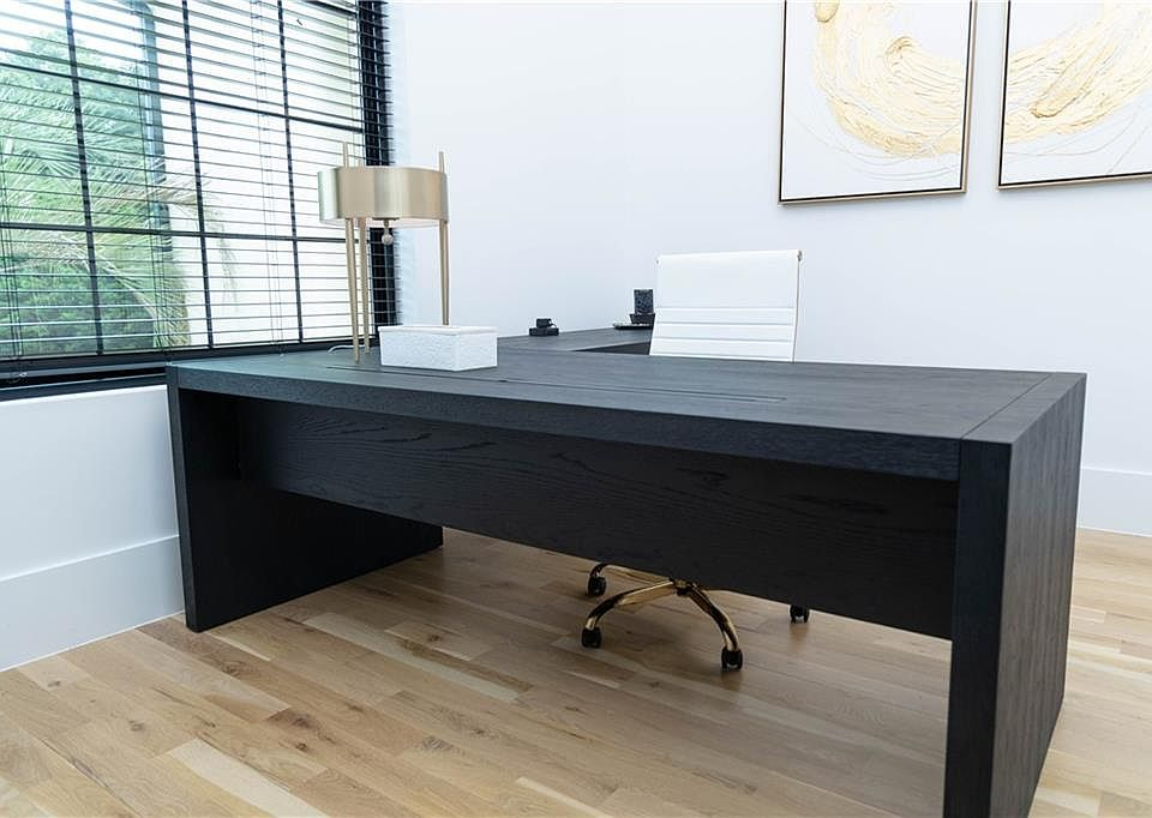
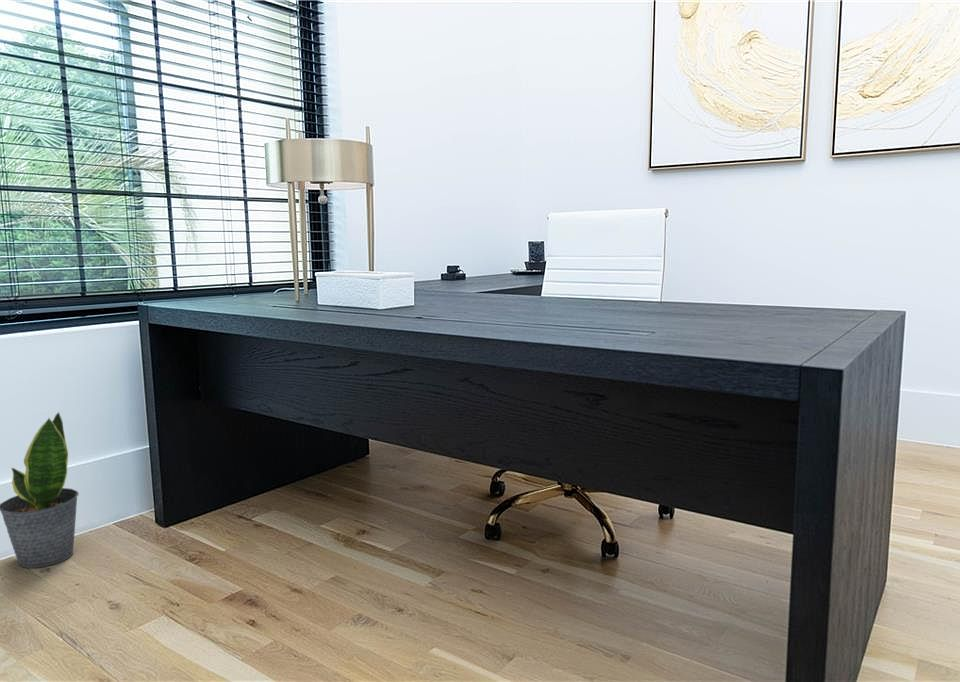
+ potted plant (38, 486)
